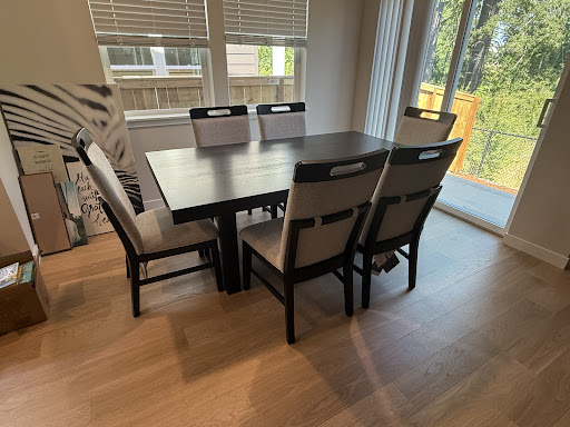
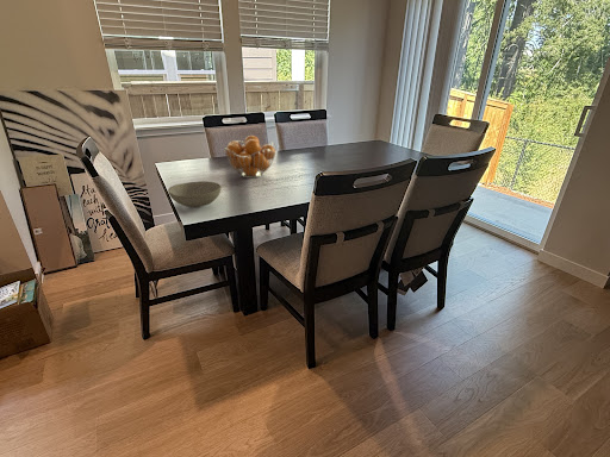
+ fruit basket (250, 156)
+ bowl (195, 195)
